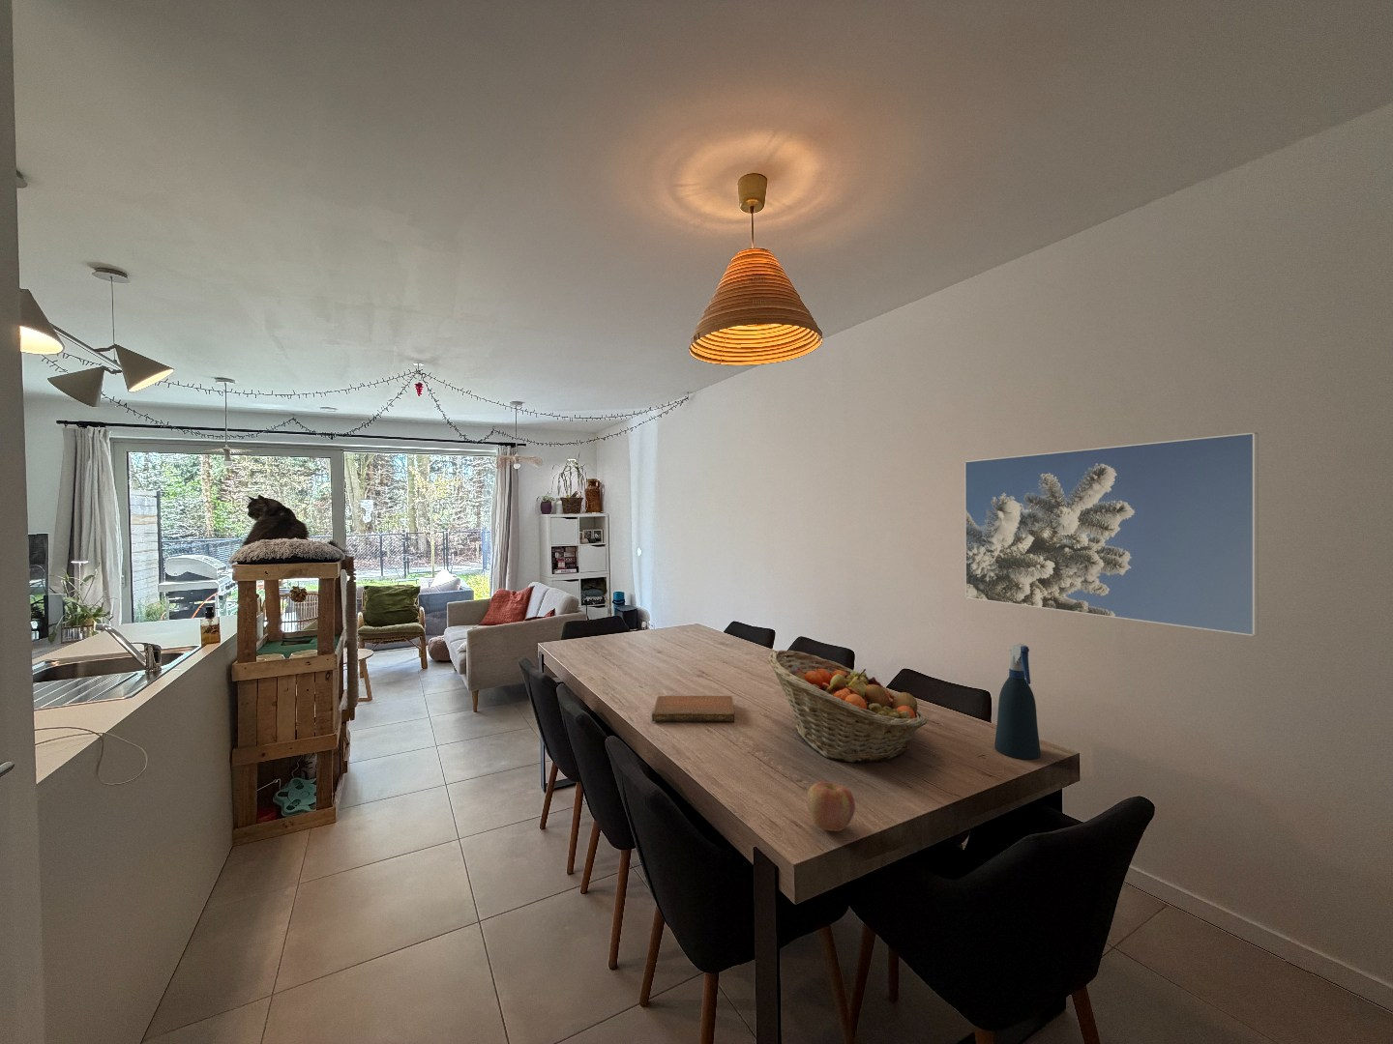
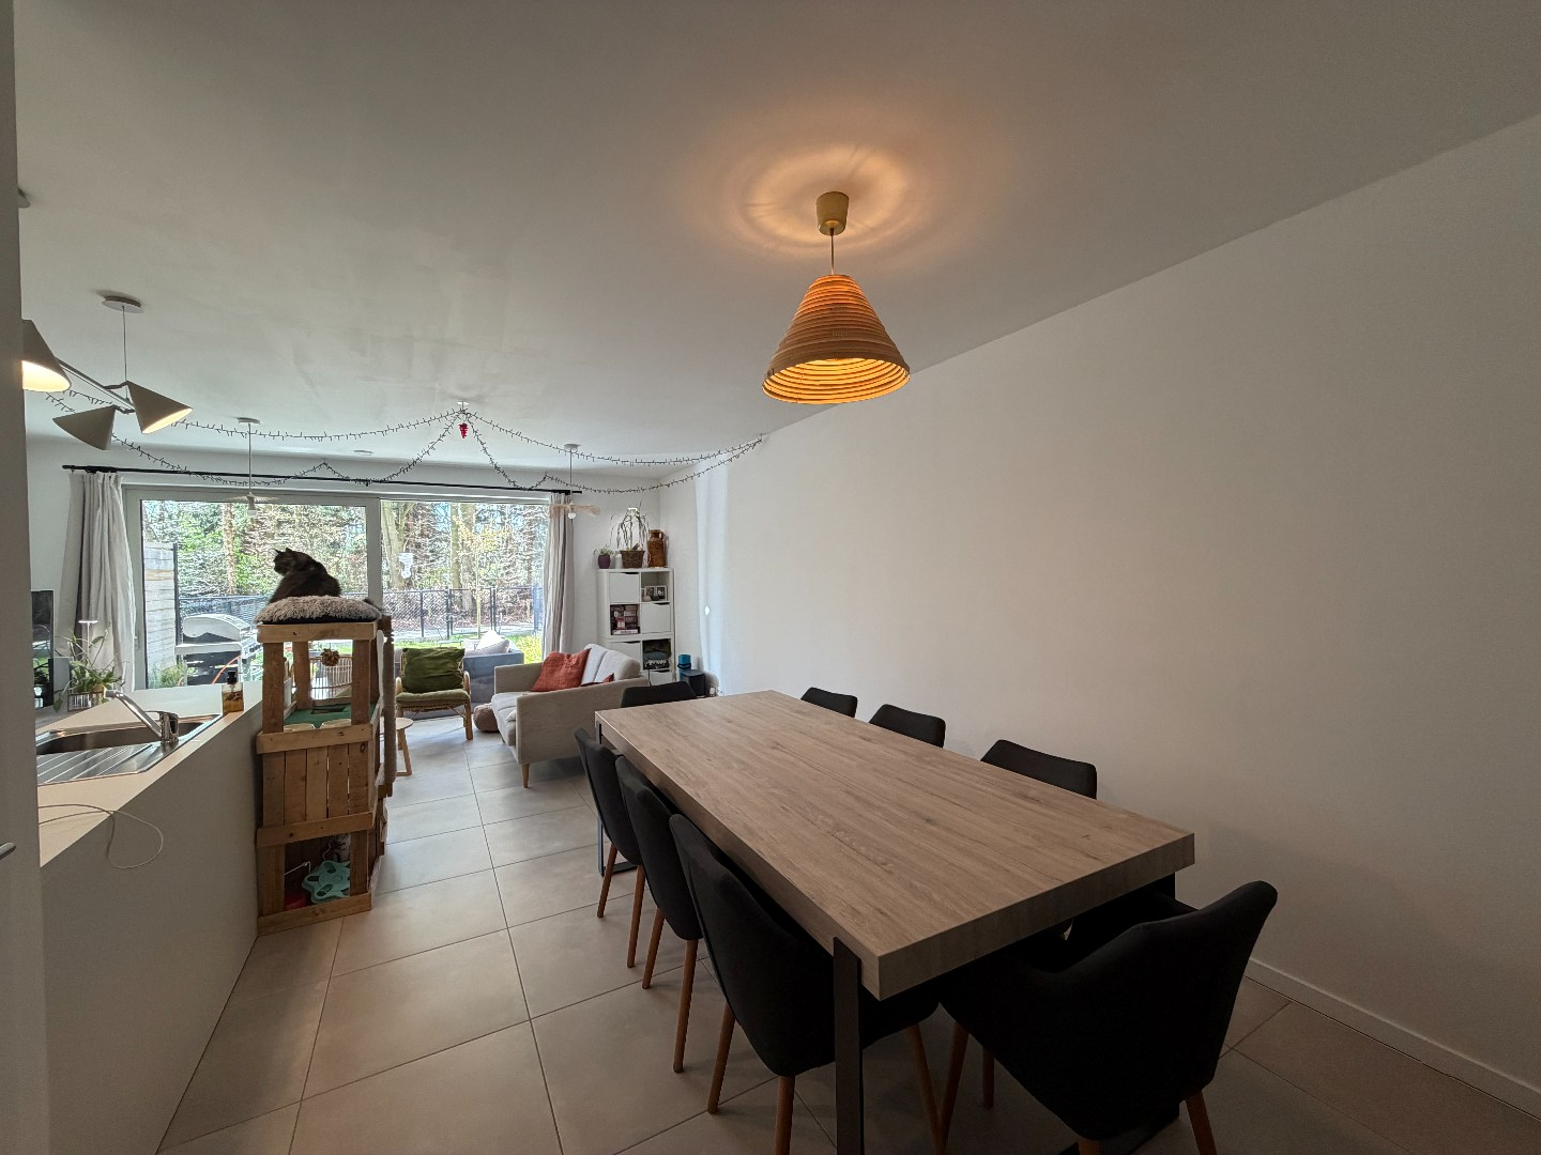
- apple (830, 805)
- spray bottle (1020, 696)
- notebook (693, 707)
- fruit basket (841, 697)
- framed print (1083, 531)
